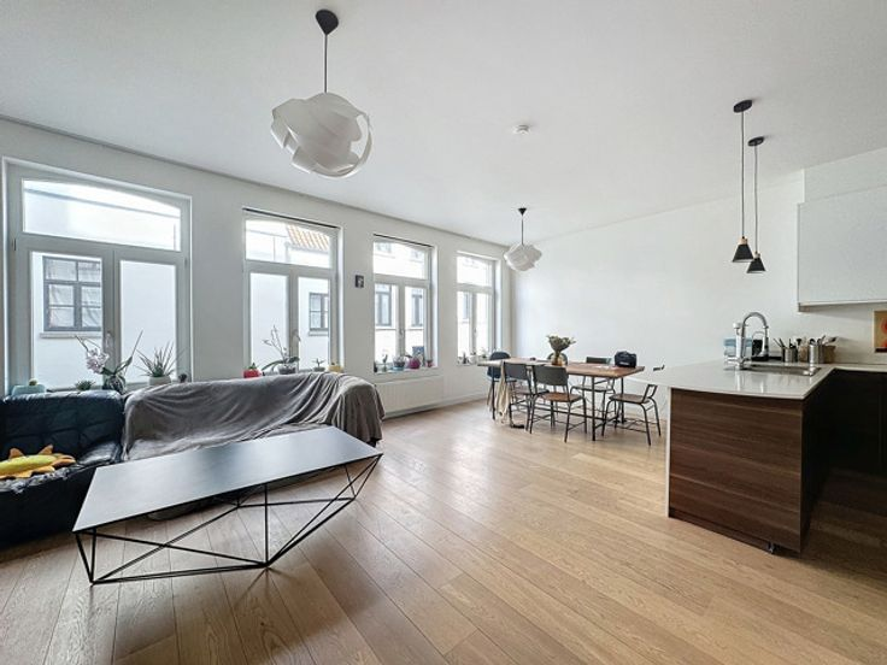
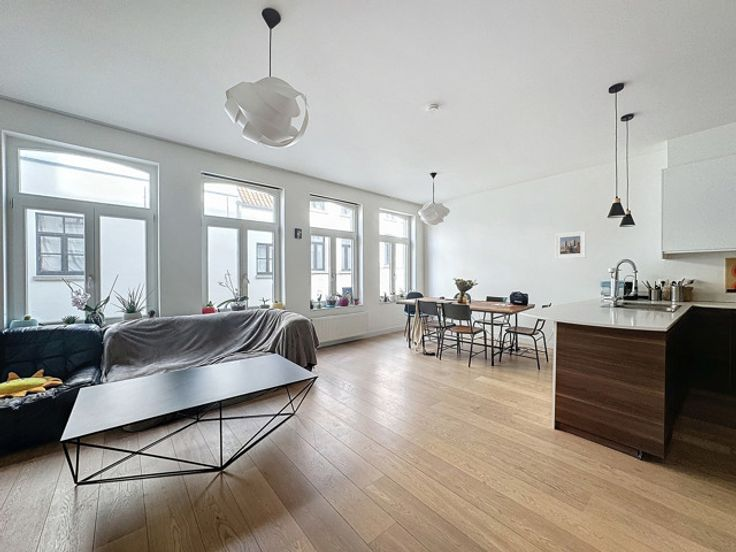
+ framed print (570, 245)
